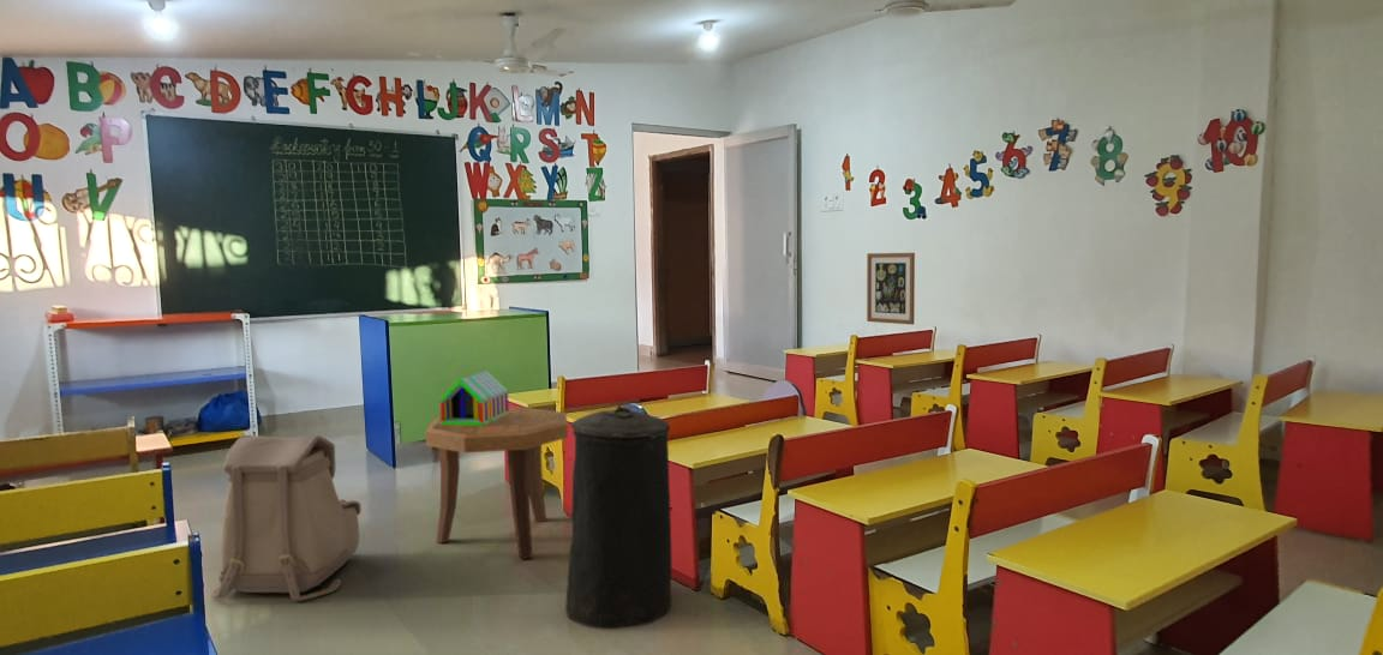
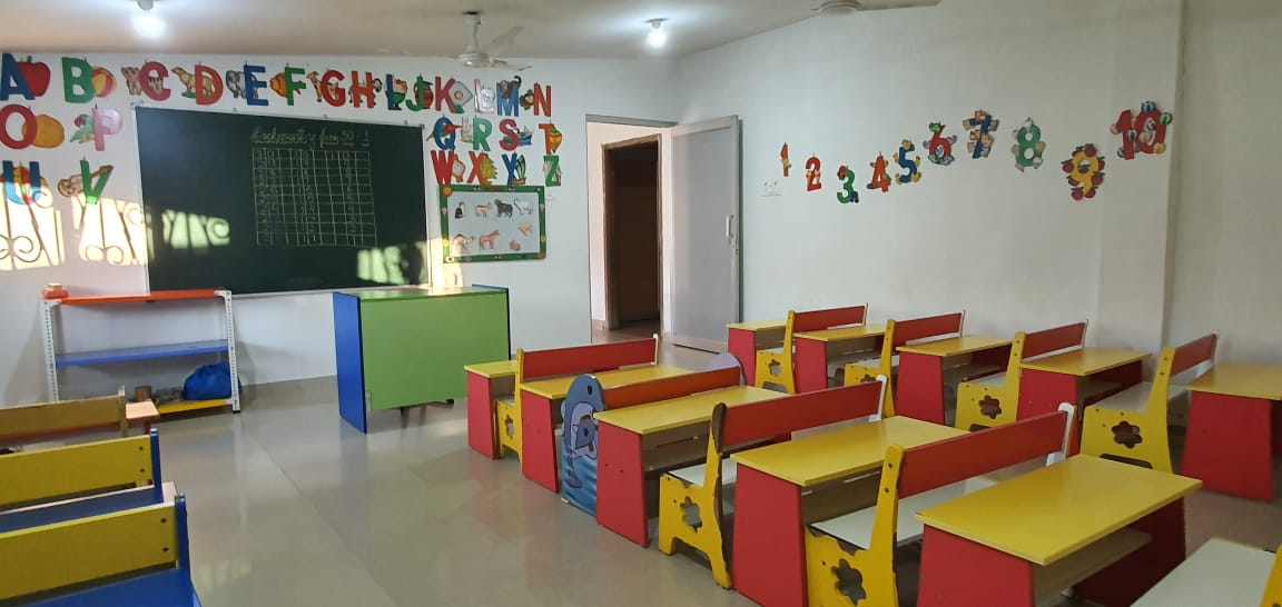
- wall art (890, 288)
- trash can (612, 503)
- side table (509, 479)
- backpack (288, 506)
- toy house (474, 396)
